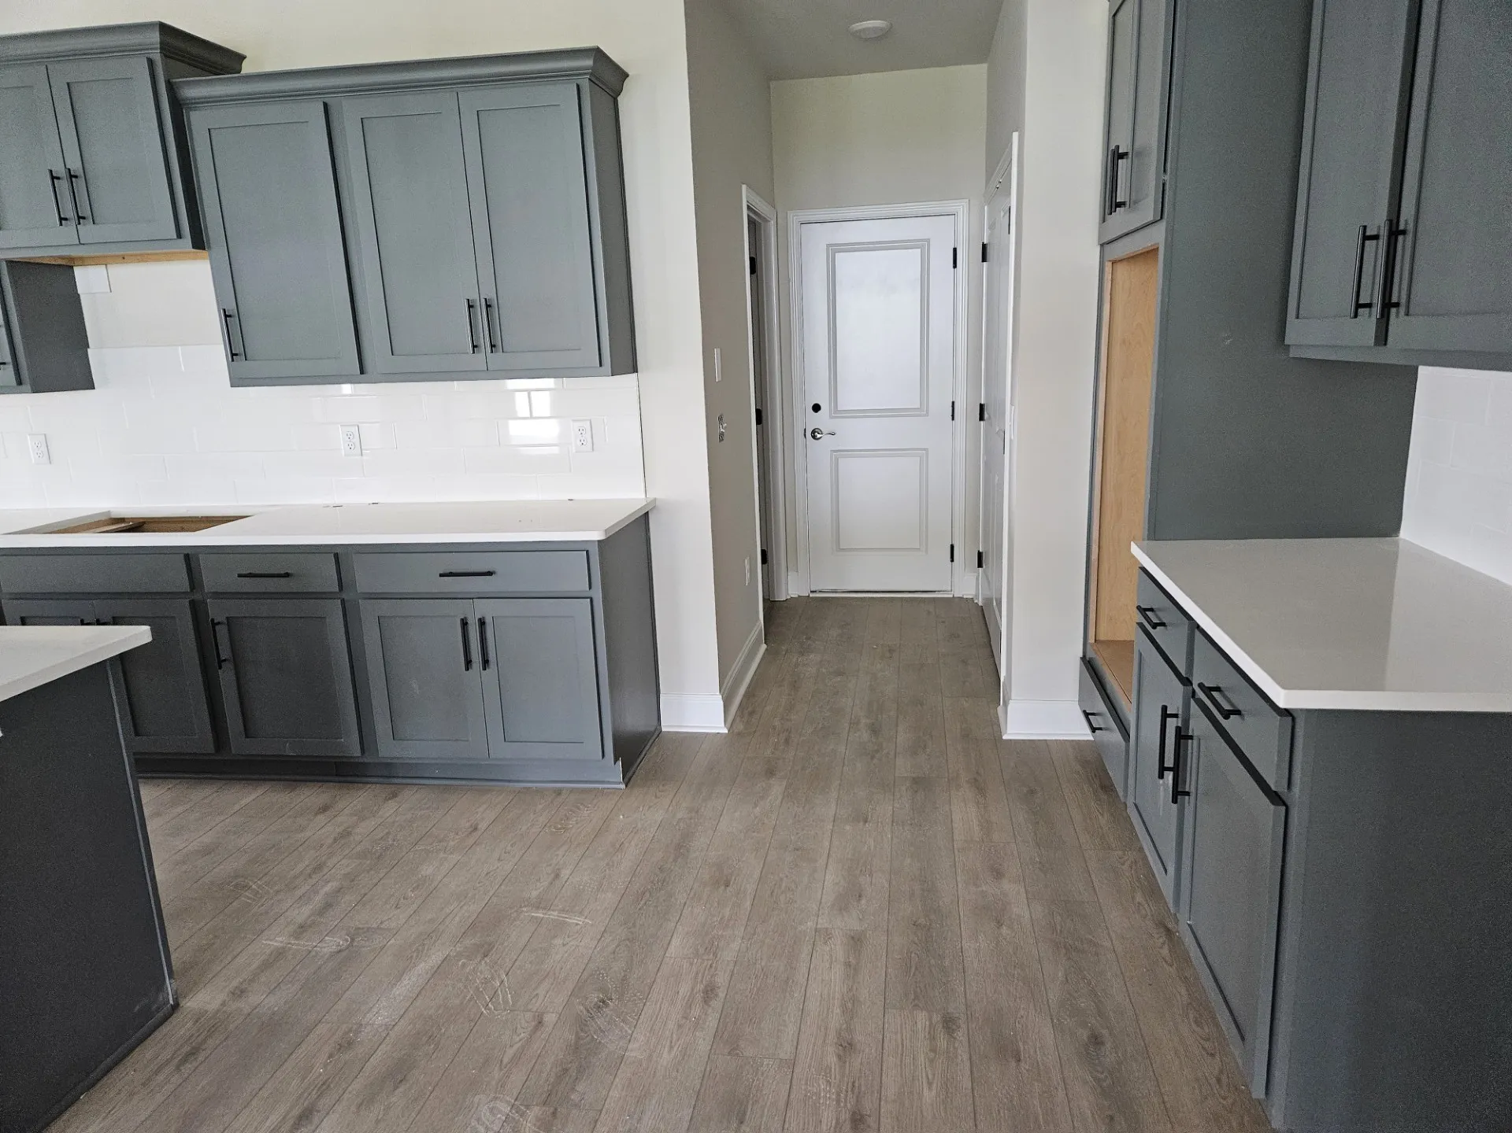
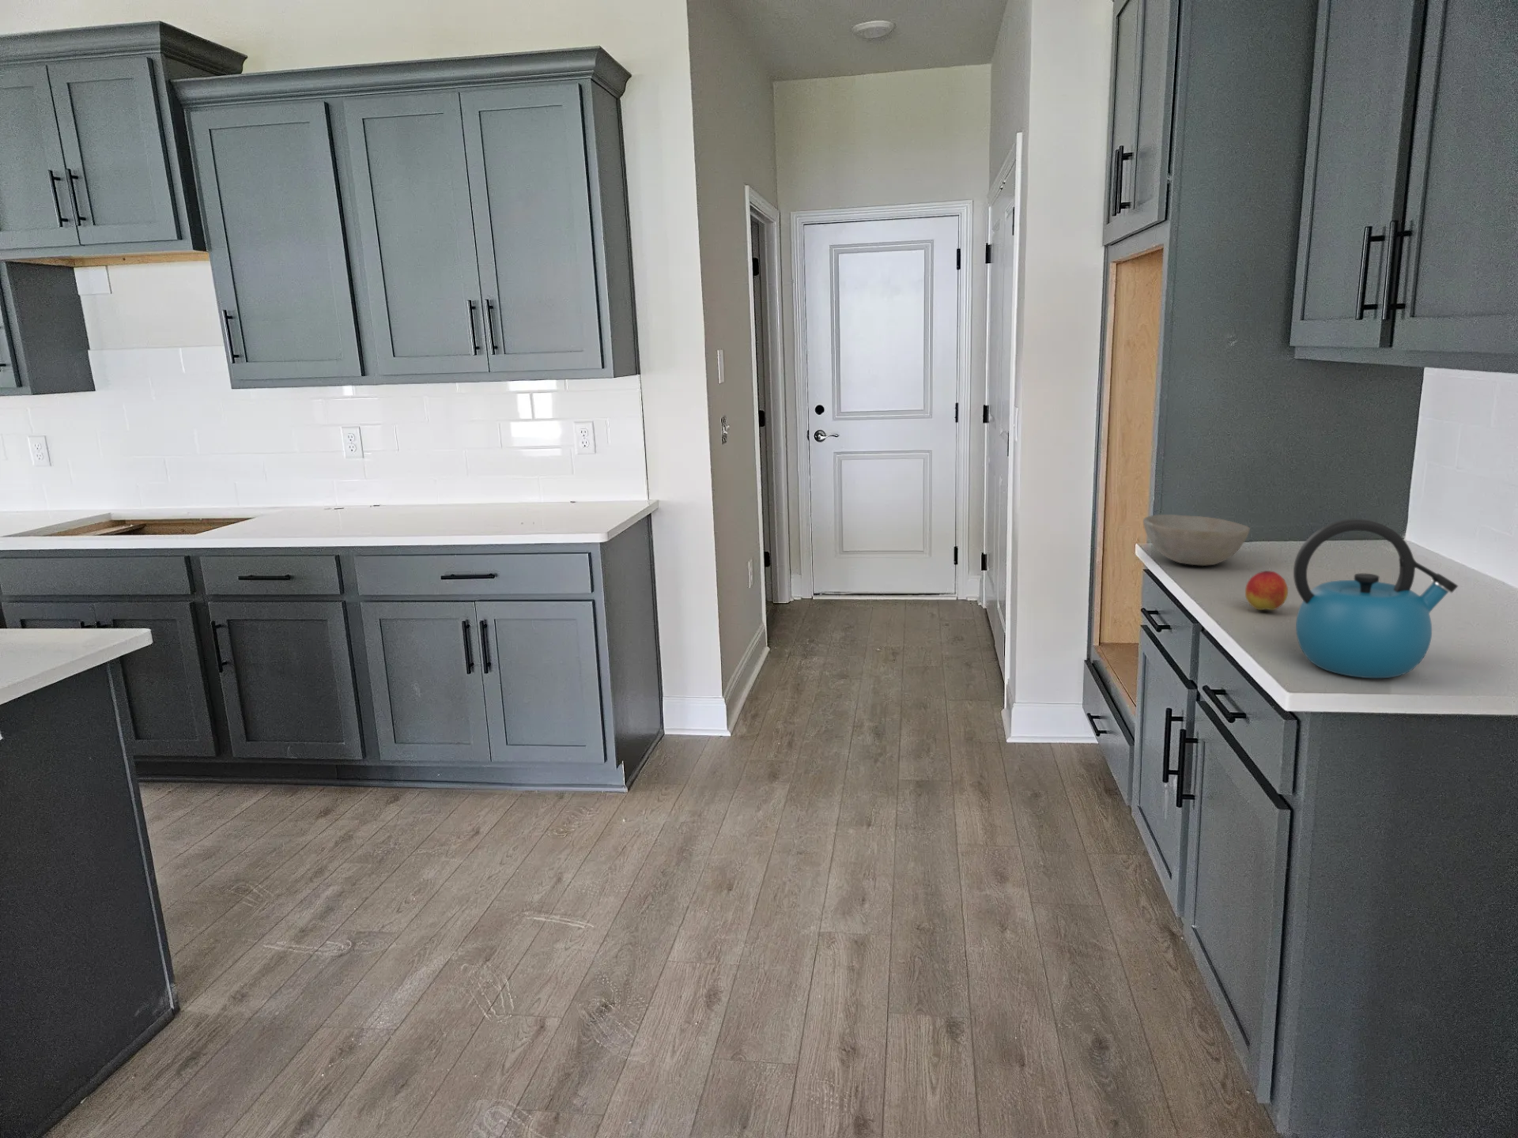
+ bowl (1194, 540)
+ peach (1267, 592)
+ kettle (1372, 594)
